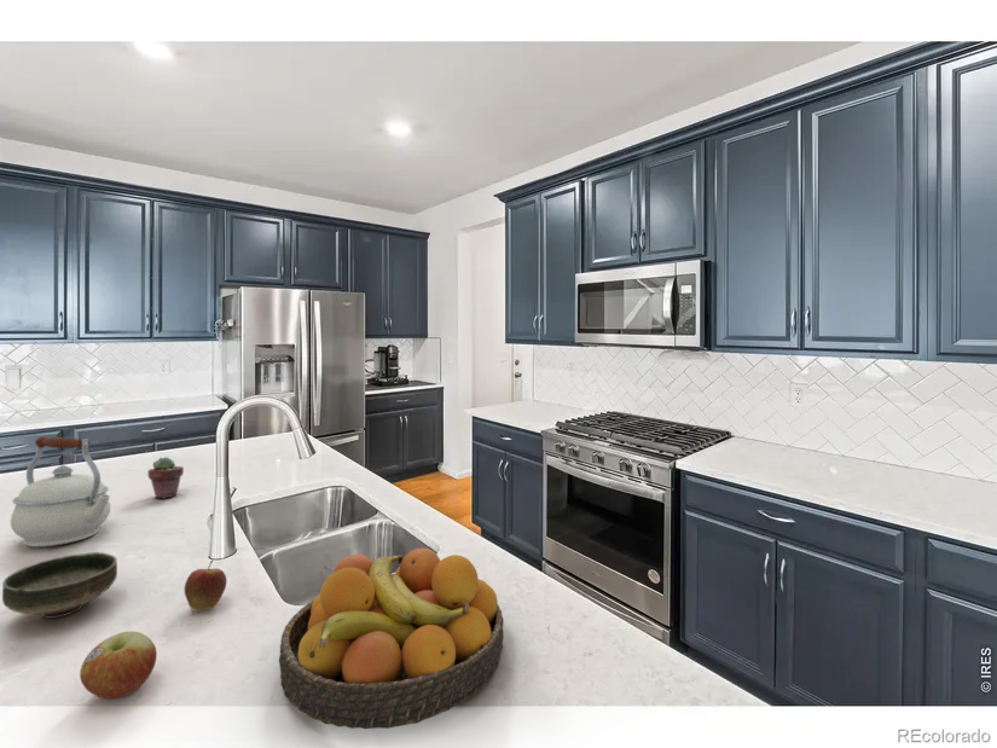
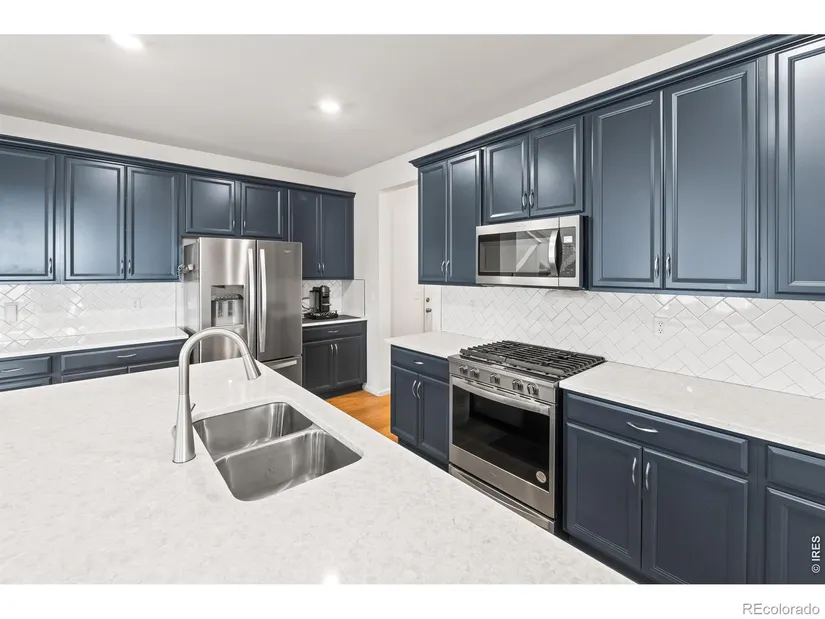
- apple (120, 665)
- kettle (68, 487)
- fruit bowl (396, 603)
- potted succulent (166, 476)
- bowl (63, 588)
- fruit (205, 585)
